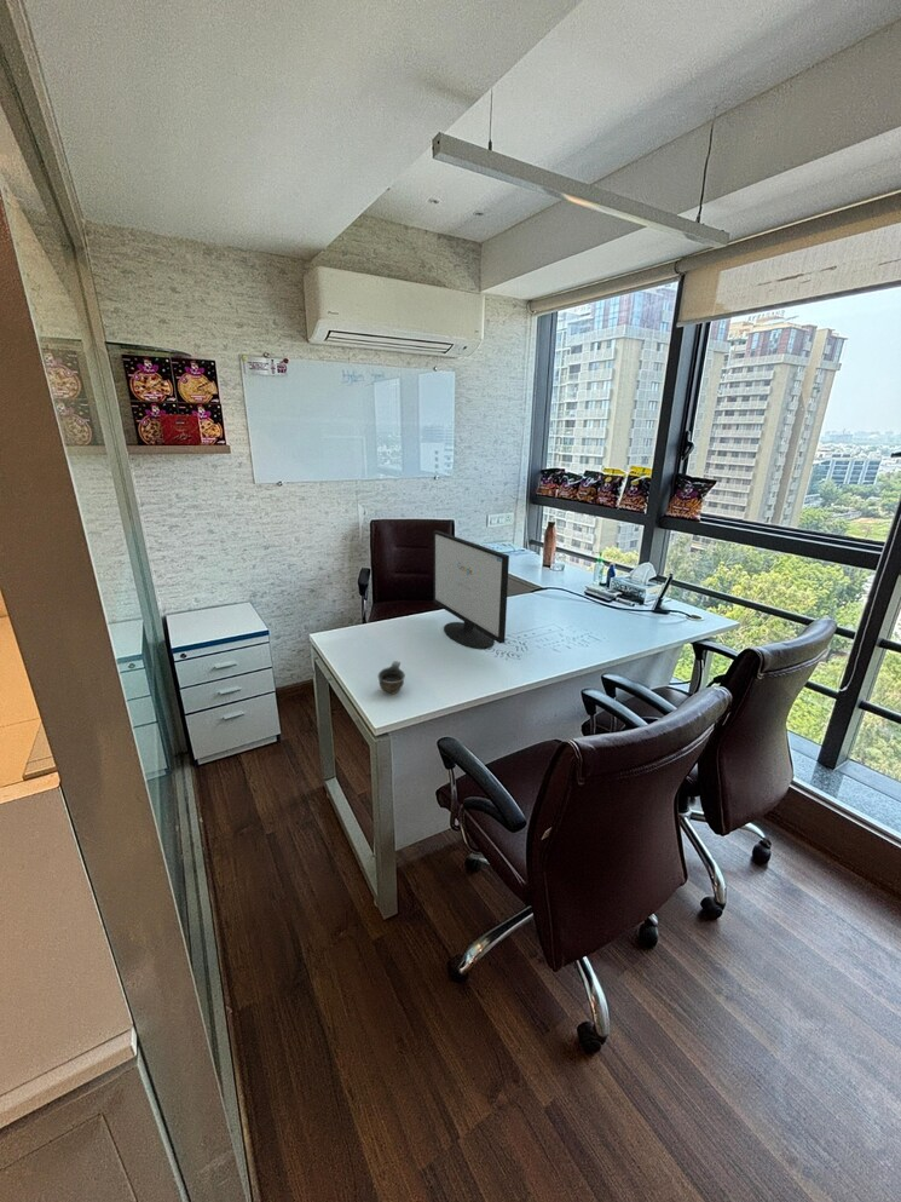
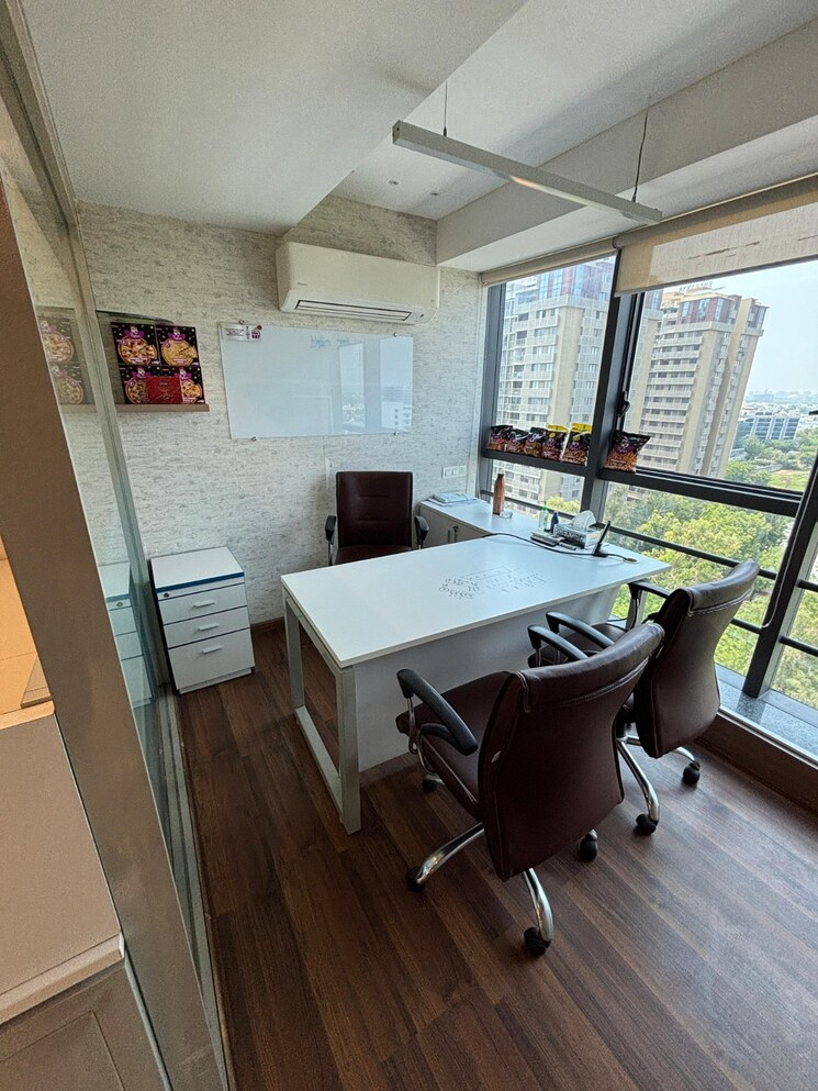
- computer monitor (469, 590)
- cup (393, 678)
